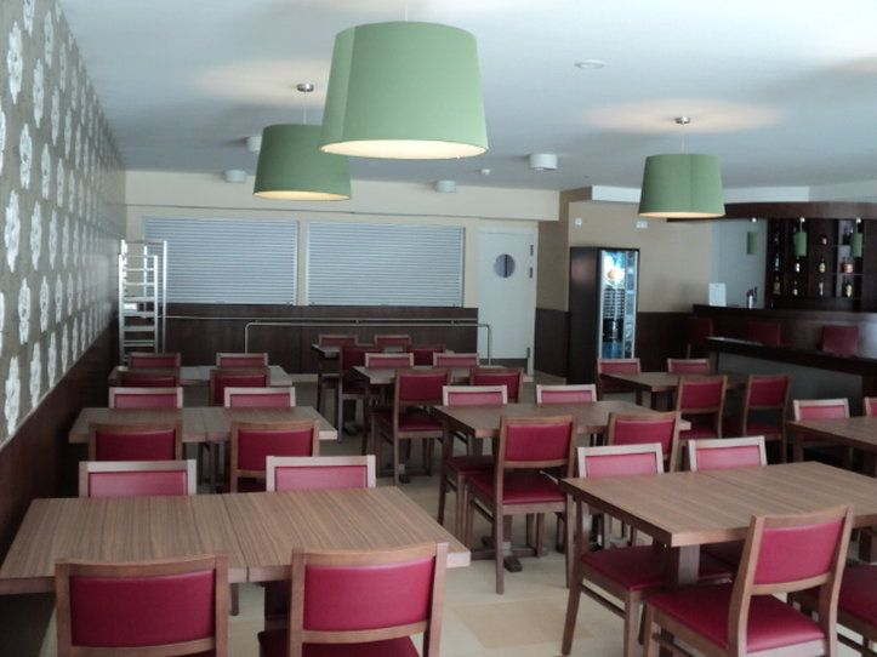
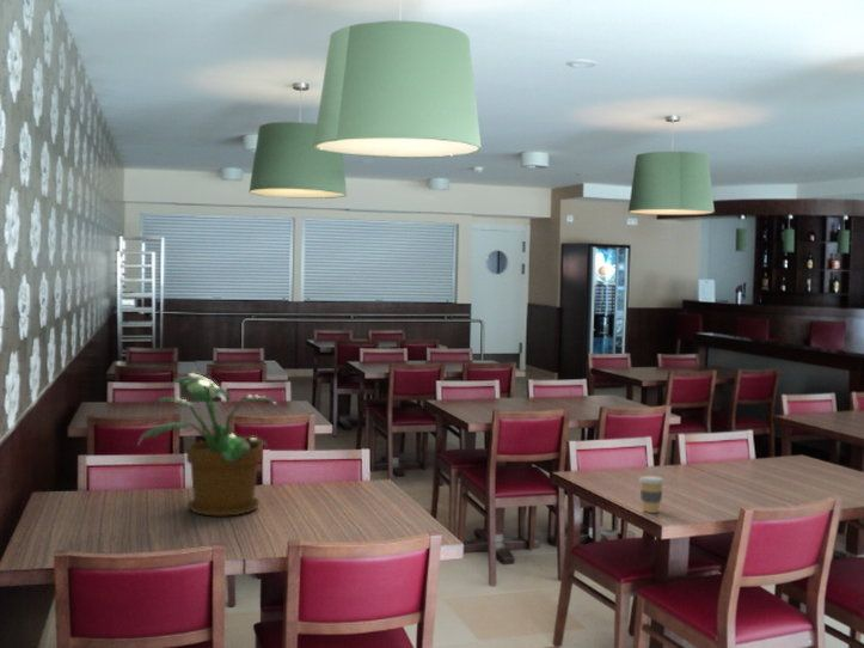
+ potted plant (203, 441)
+ coffee cup (650, 494)
